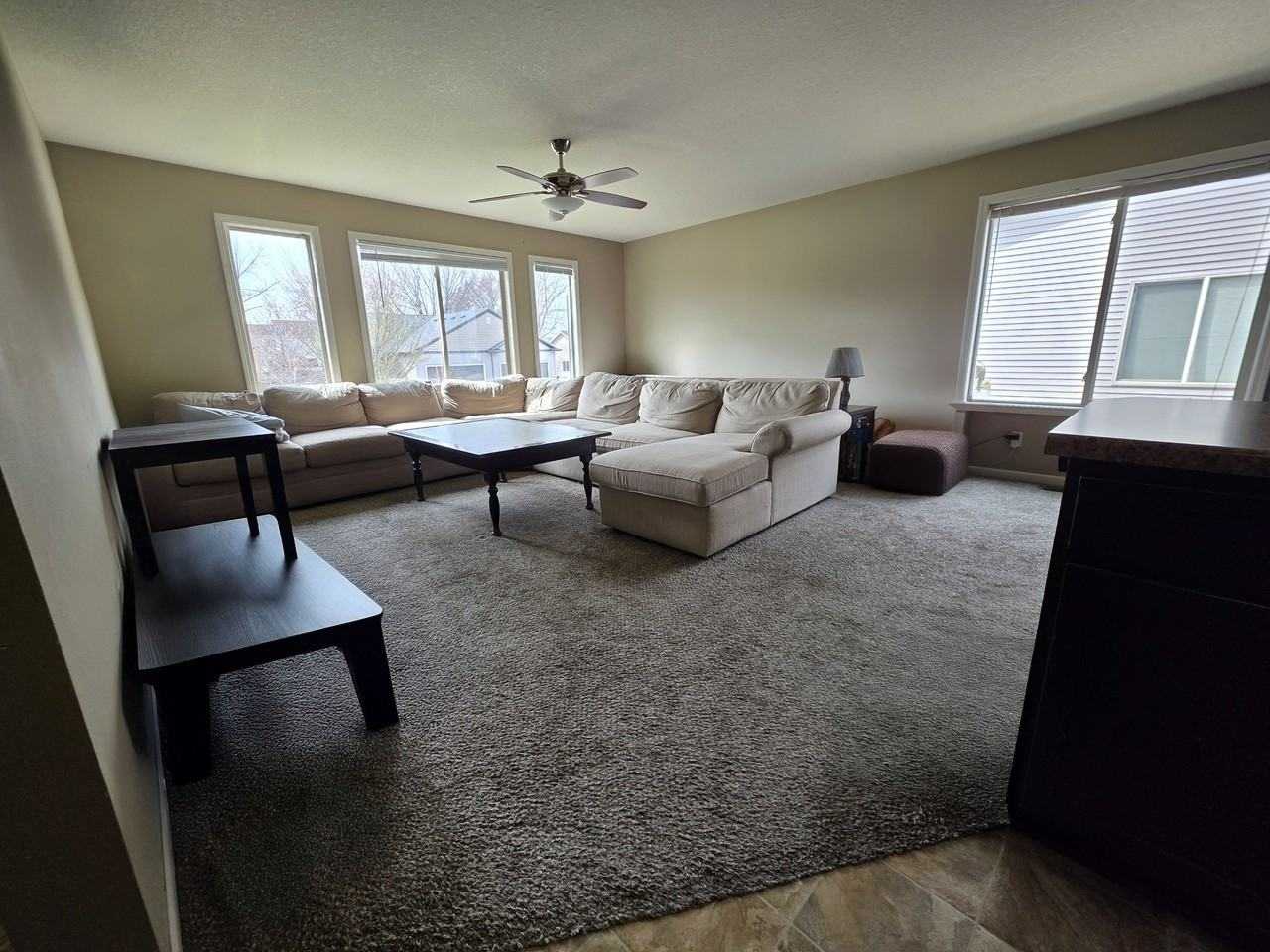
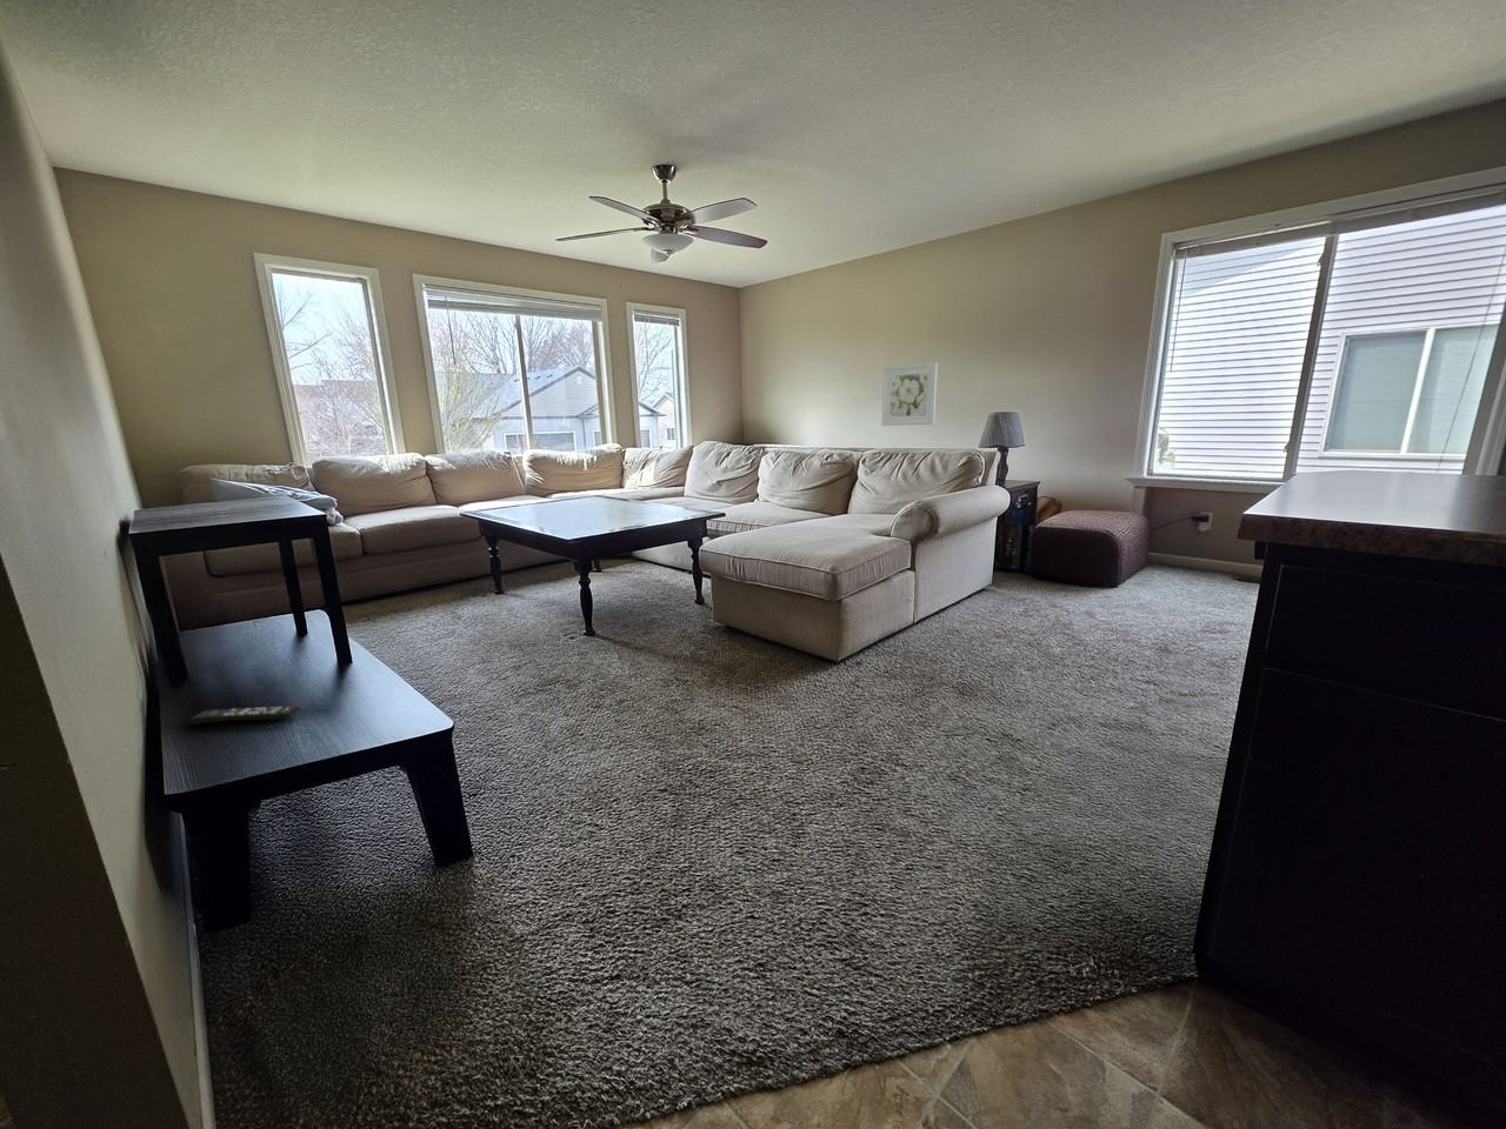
+ remote control (244, 714)
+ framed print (908, 395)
